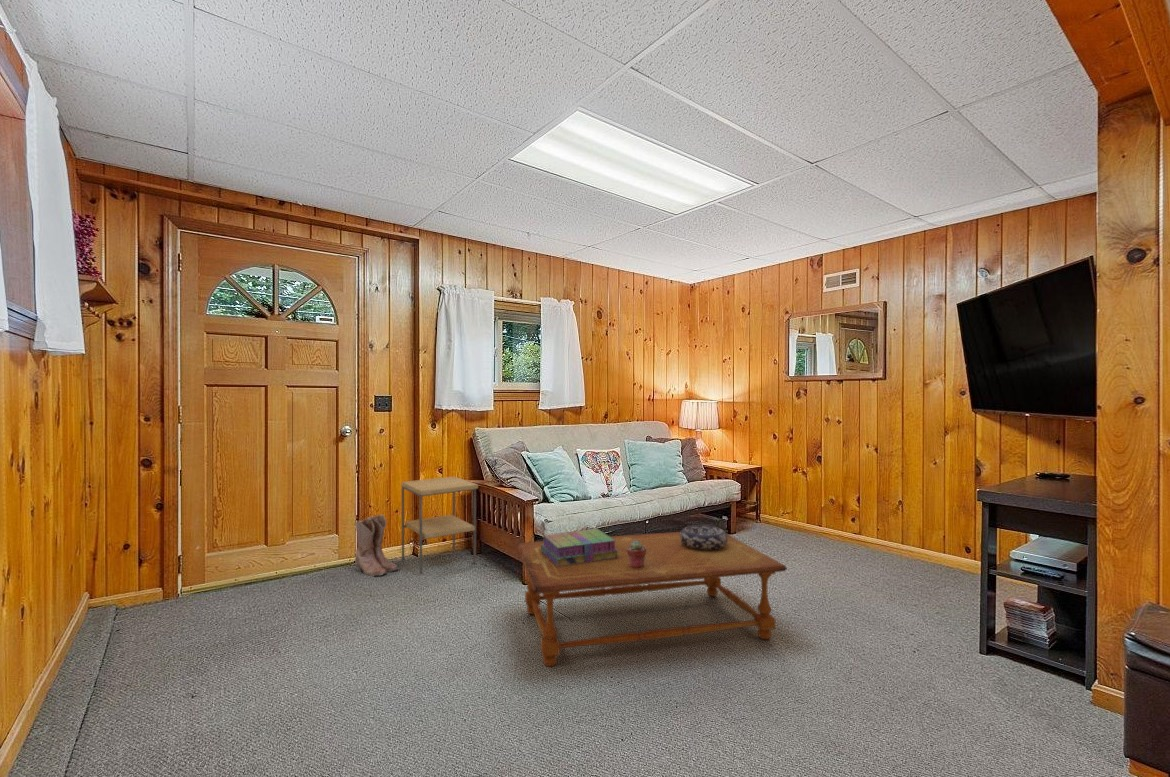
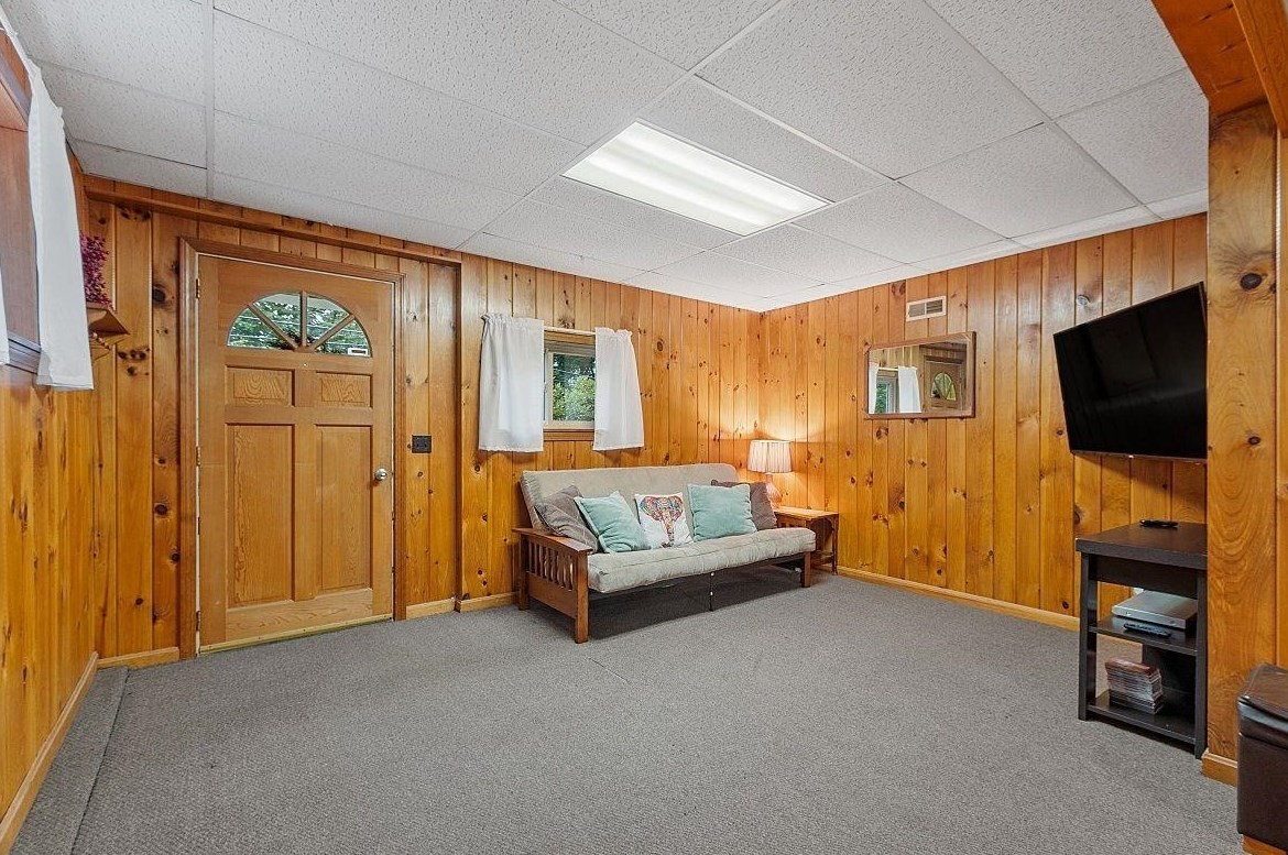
- side table (439, 522)
- stack of books (578, 545)
- potted succulent (636, 552)
- decorative bowl (703, 537)
- coffee table (642, 589)
- boots (376, 543)
